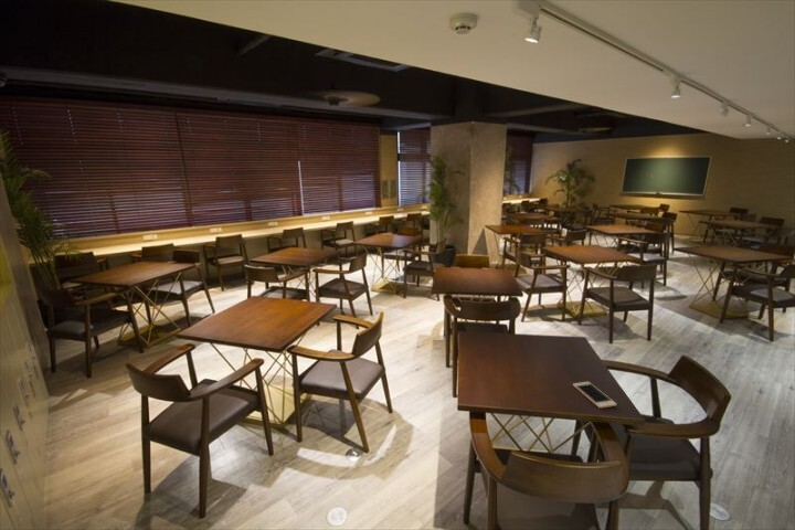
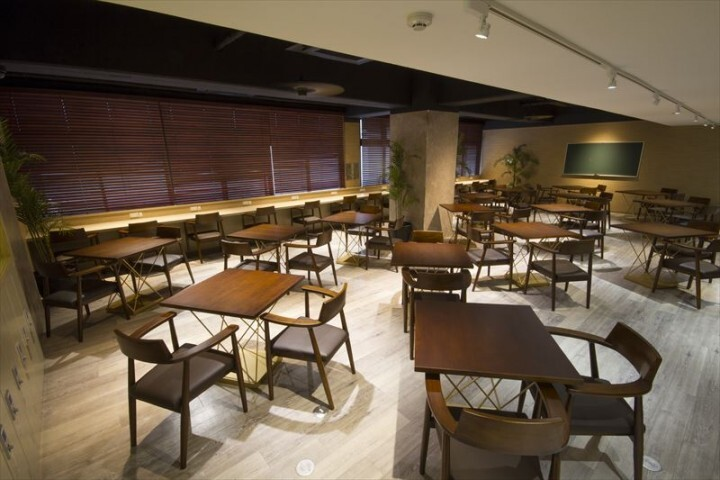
- cell phone (593, 394)
